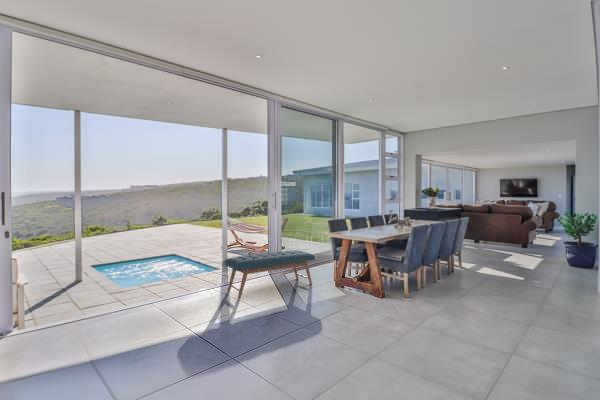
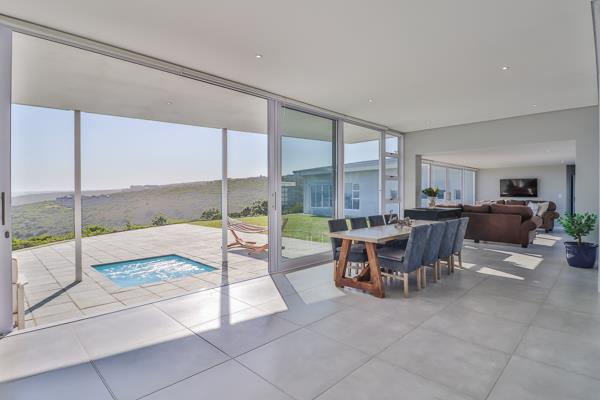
- bench (271, 270)
